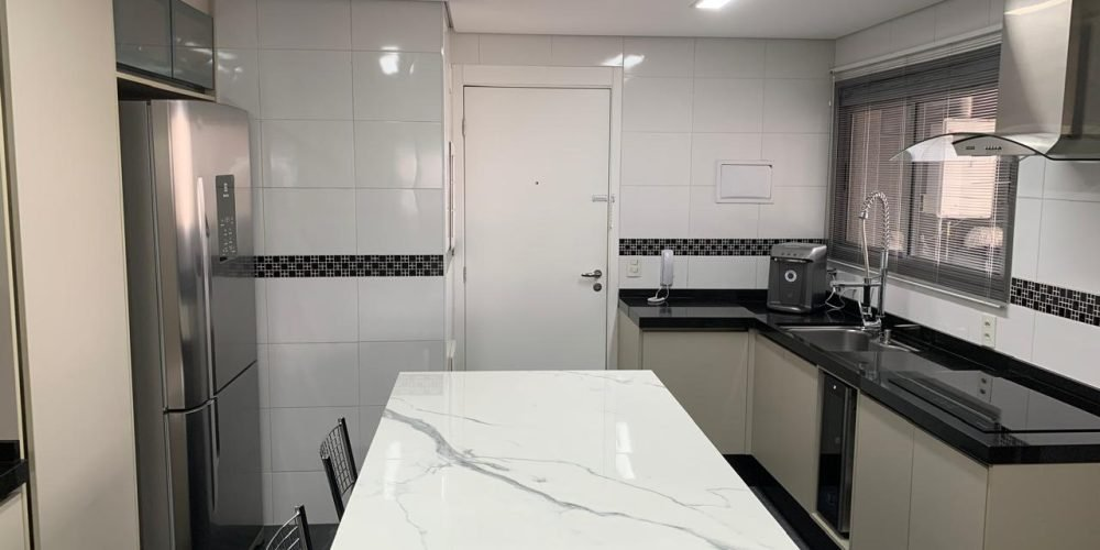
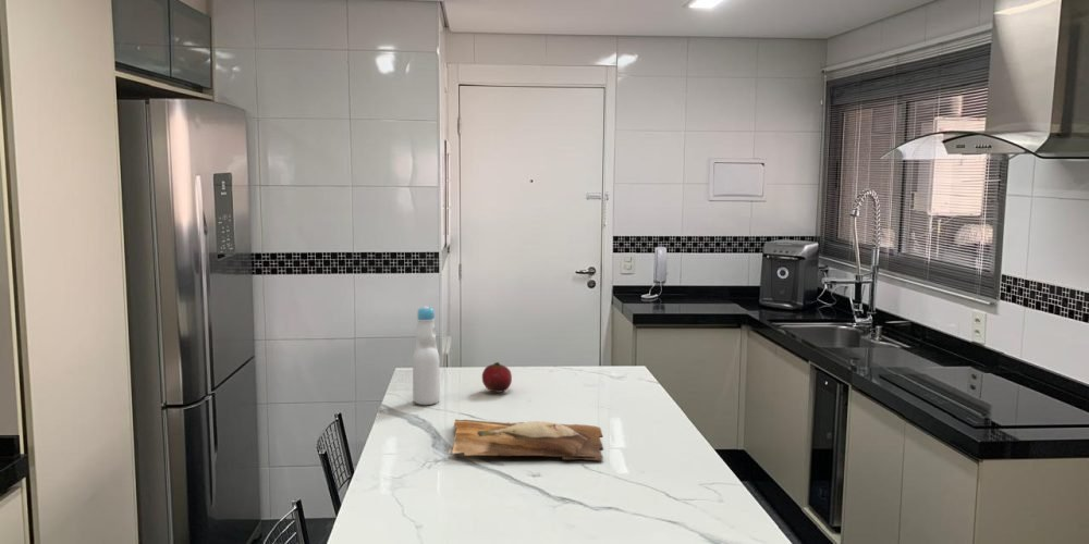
+ cutting board (528, 432)
+ fruit (497, 376)
+ bottle (426, 354)
